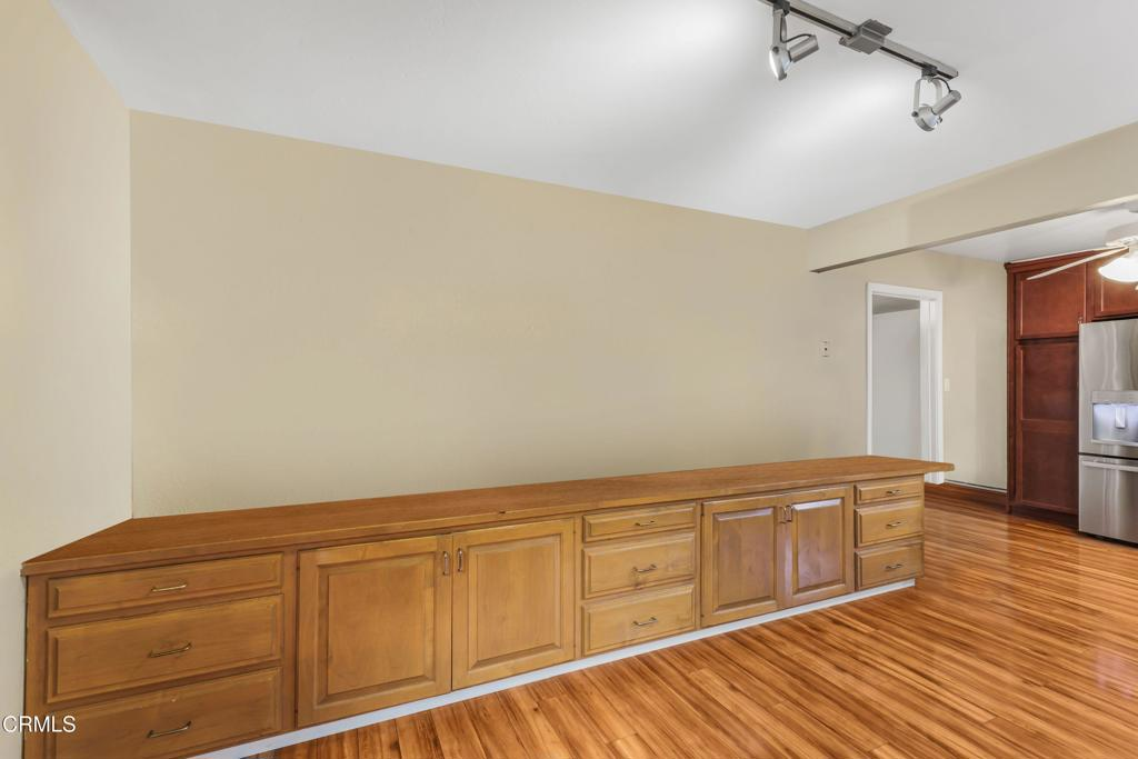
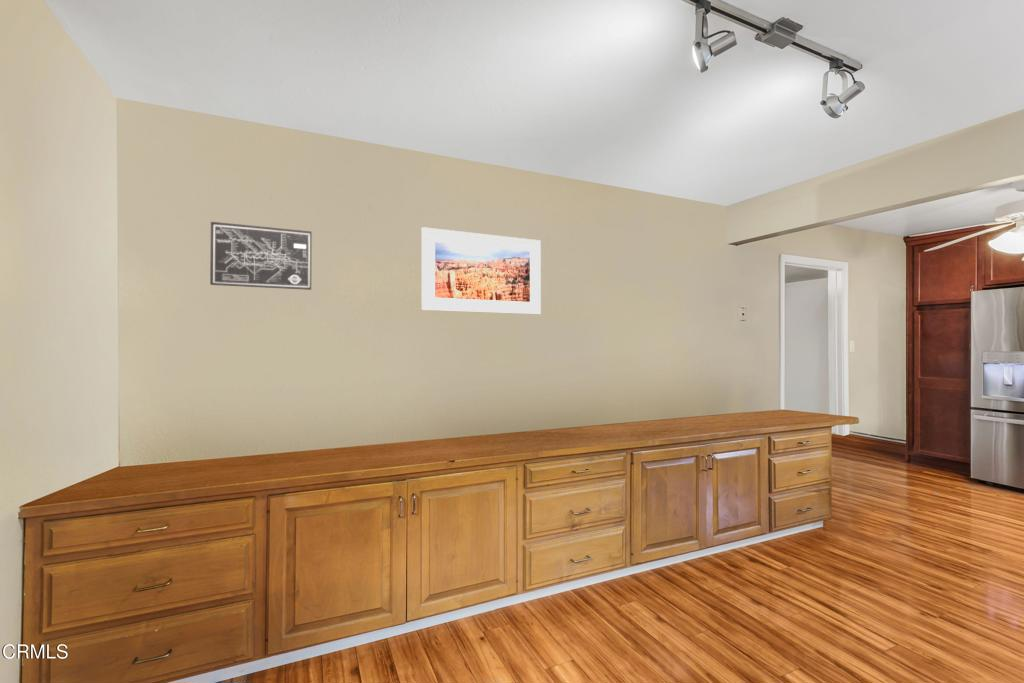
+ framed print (484, 273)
+ wall art (263, 257)
